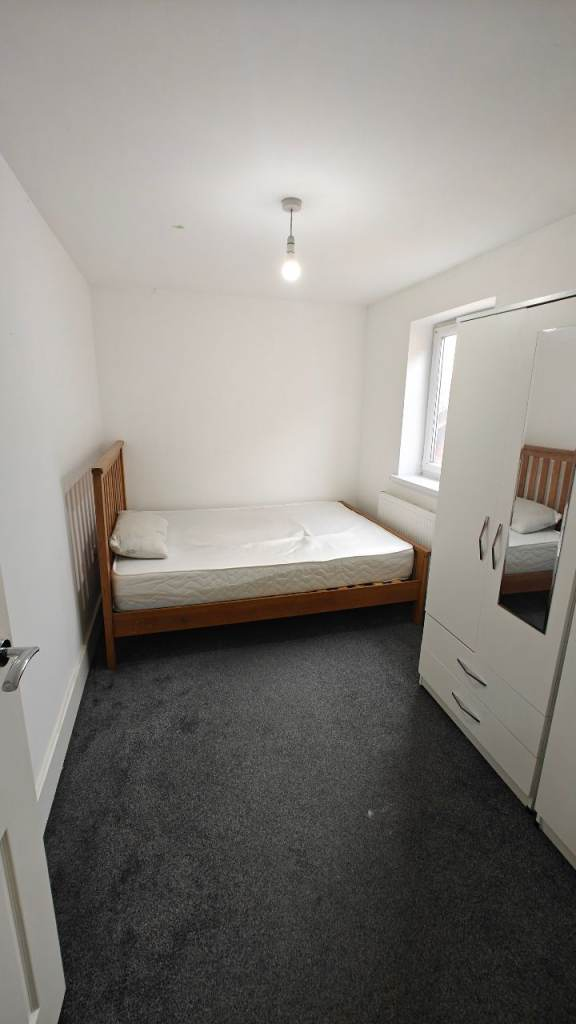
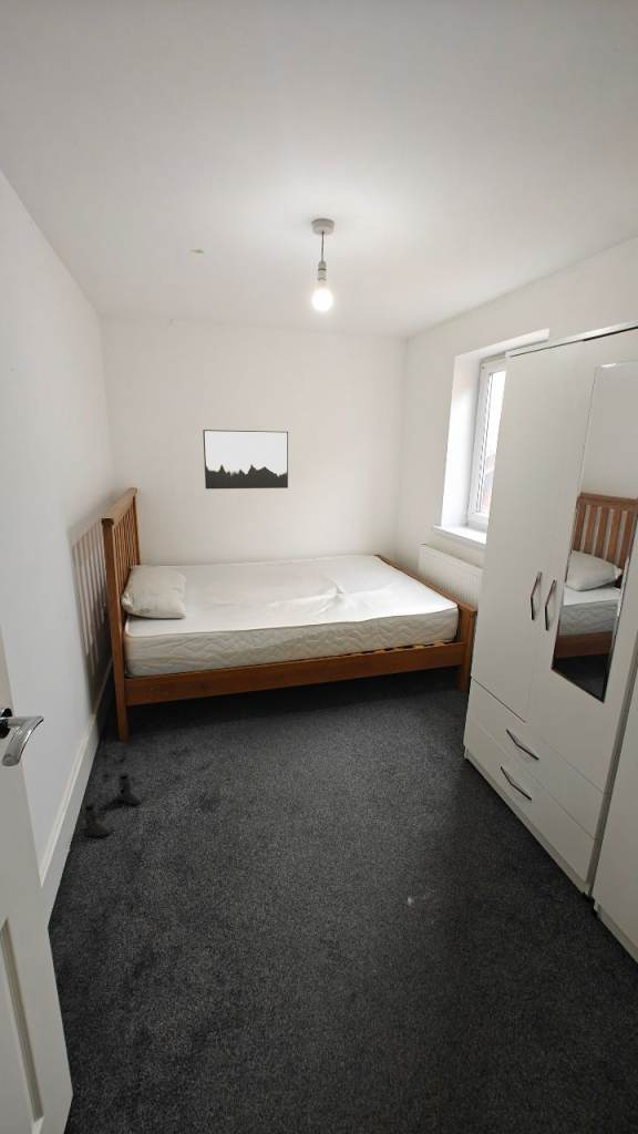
+ boots (117, 798)
+ wall art (247, 460)
